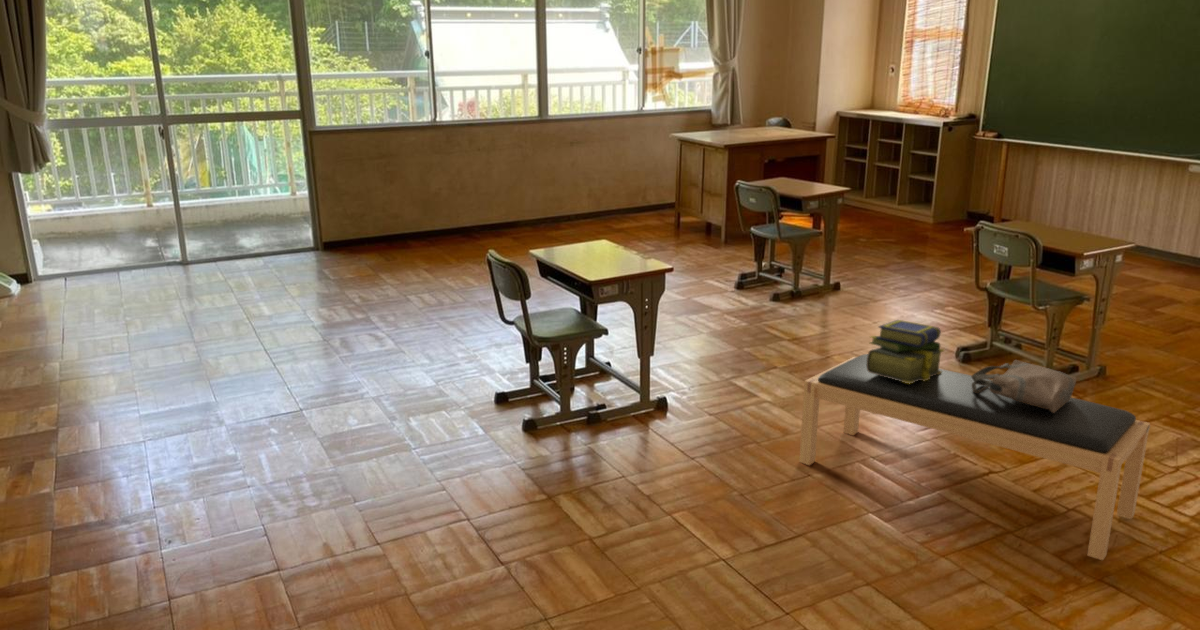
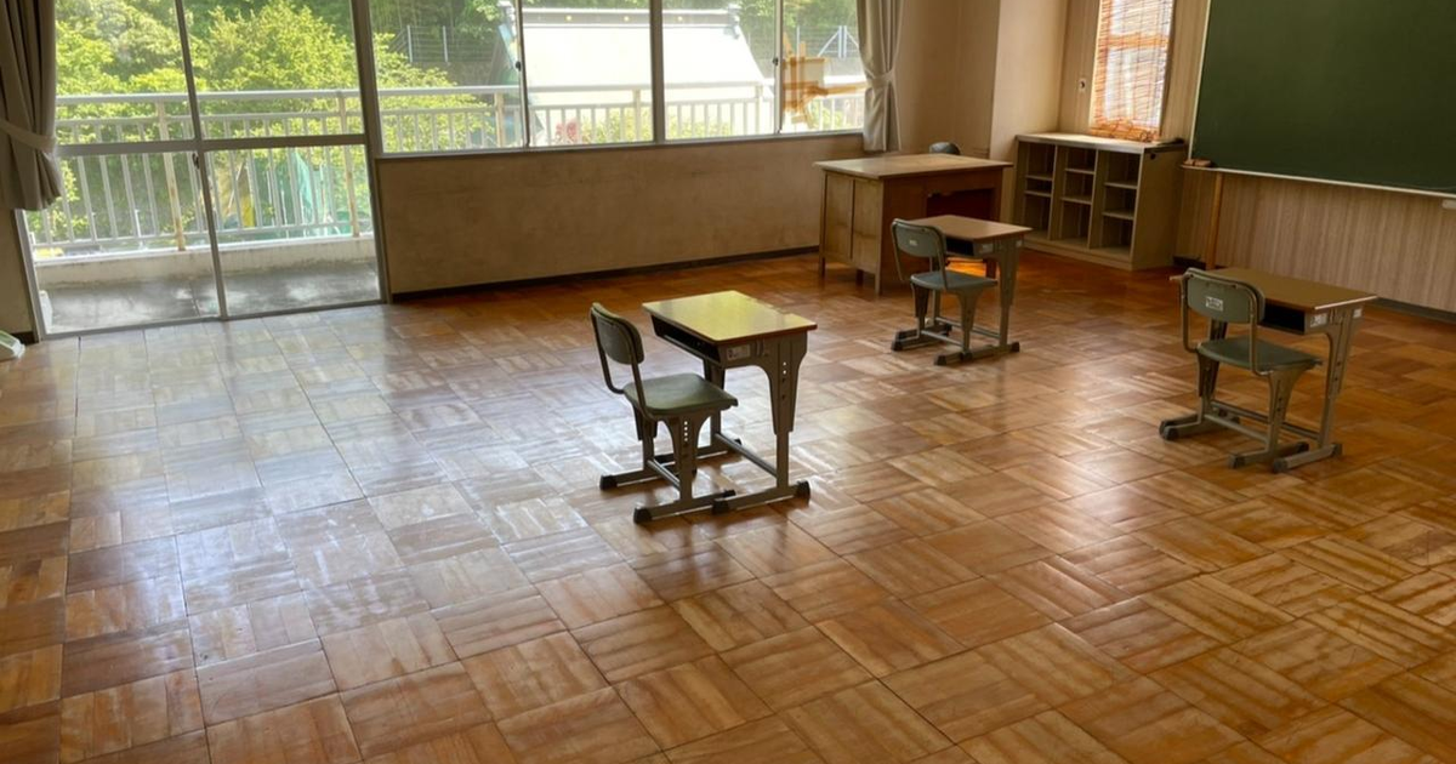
- bench (962, 436)
- tote bag (1016, 383)
- stack of books (905, 348)
